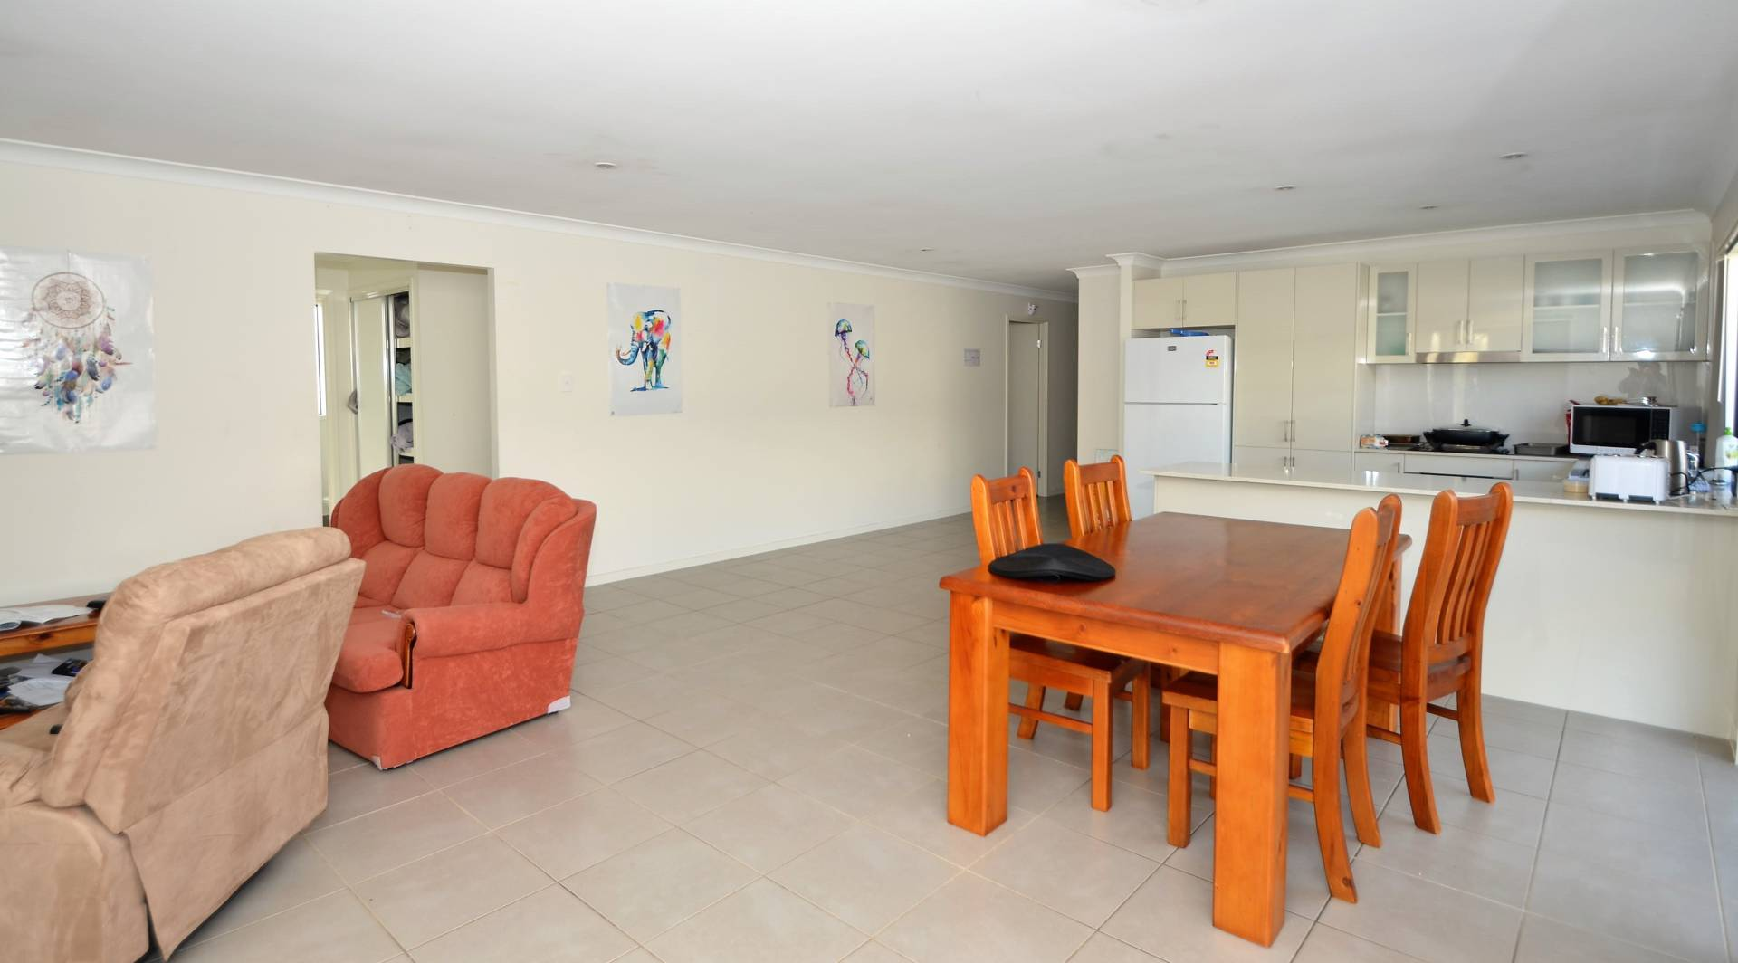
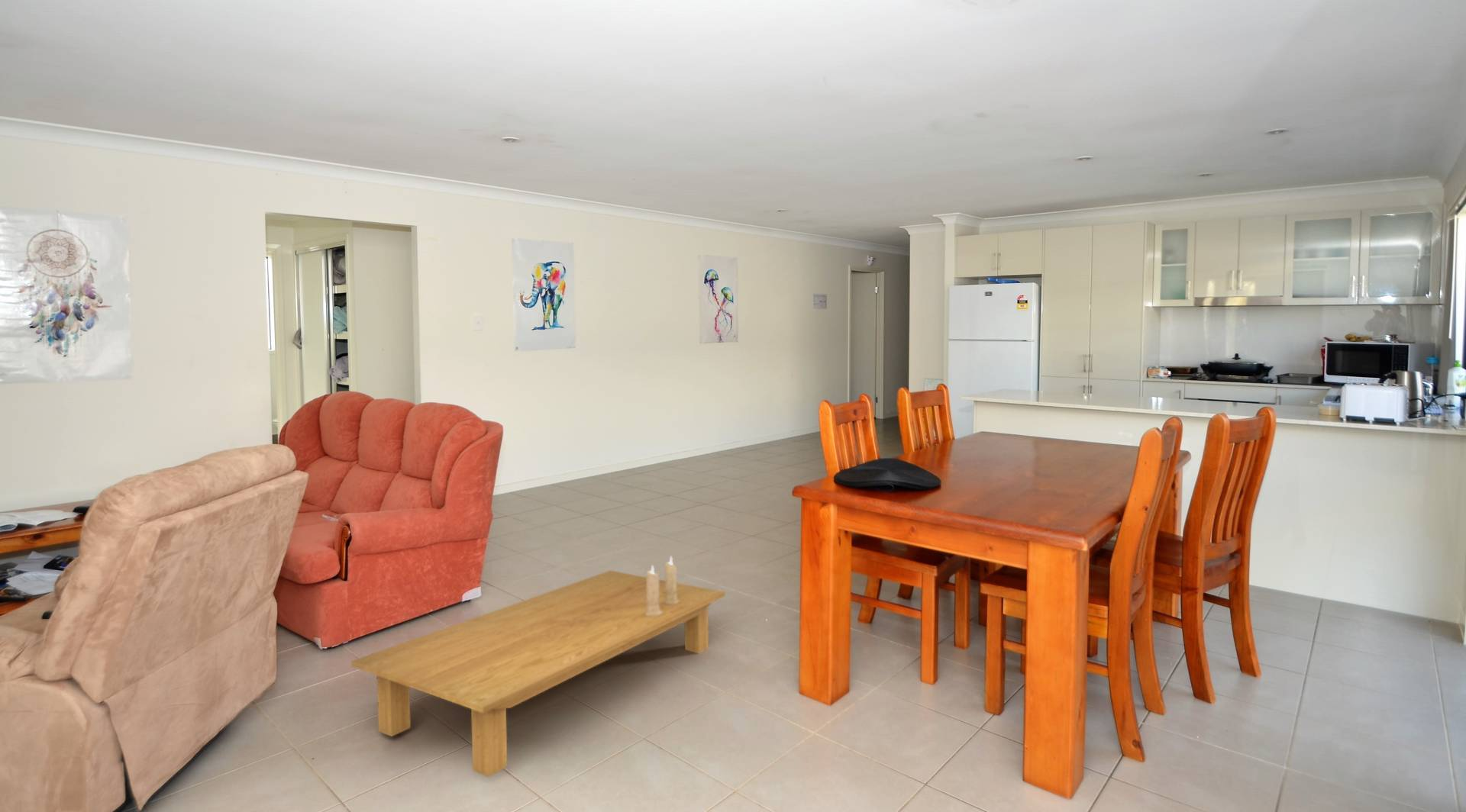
+ coffee table (562, 654)
+ candle (665, 583)
